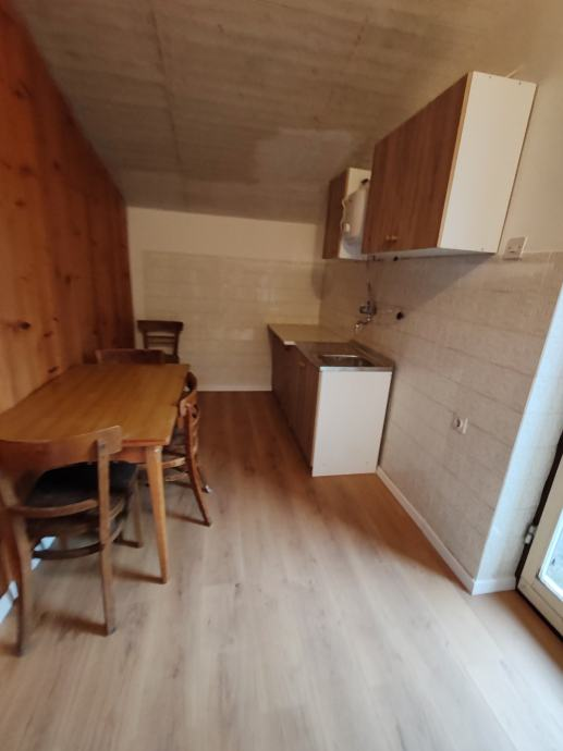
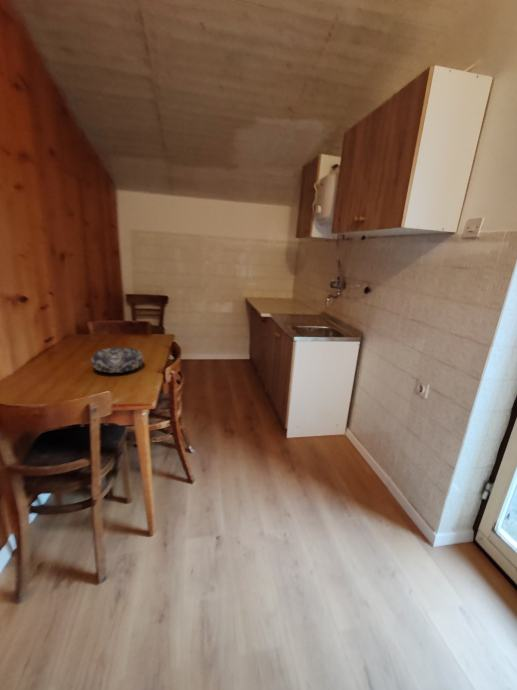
+ decorative bowl (118, 359)
